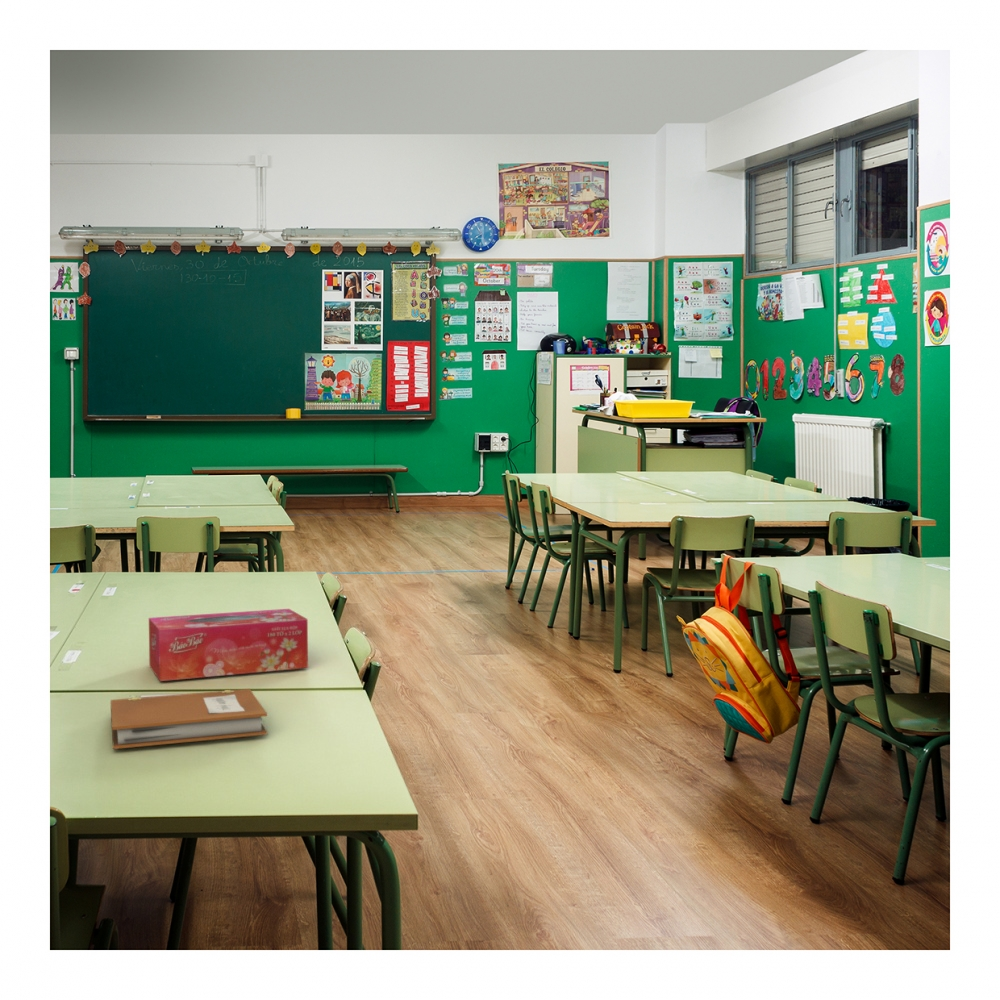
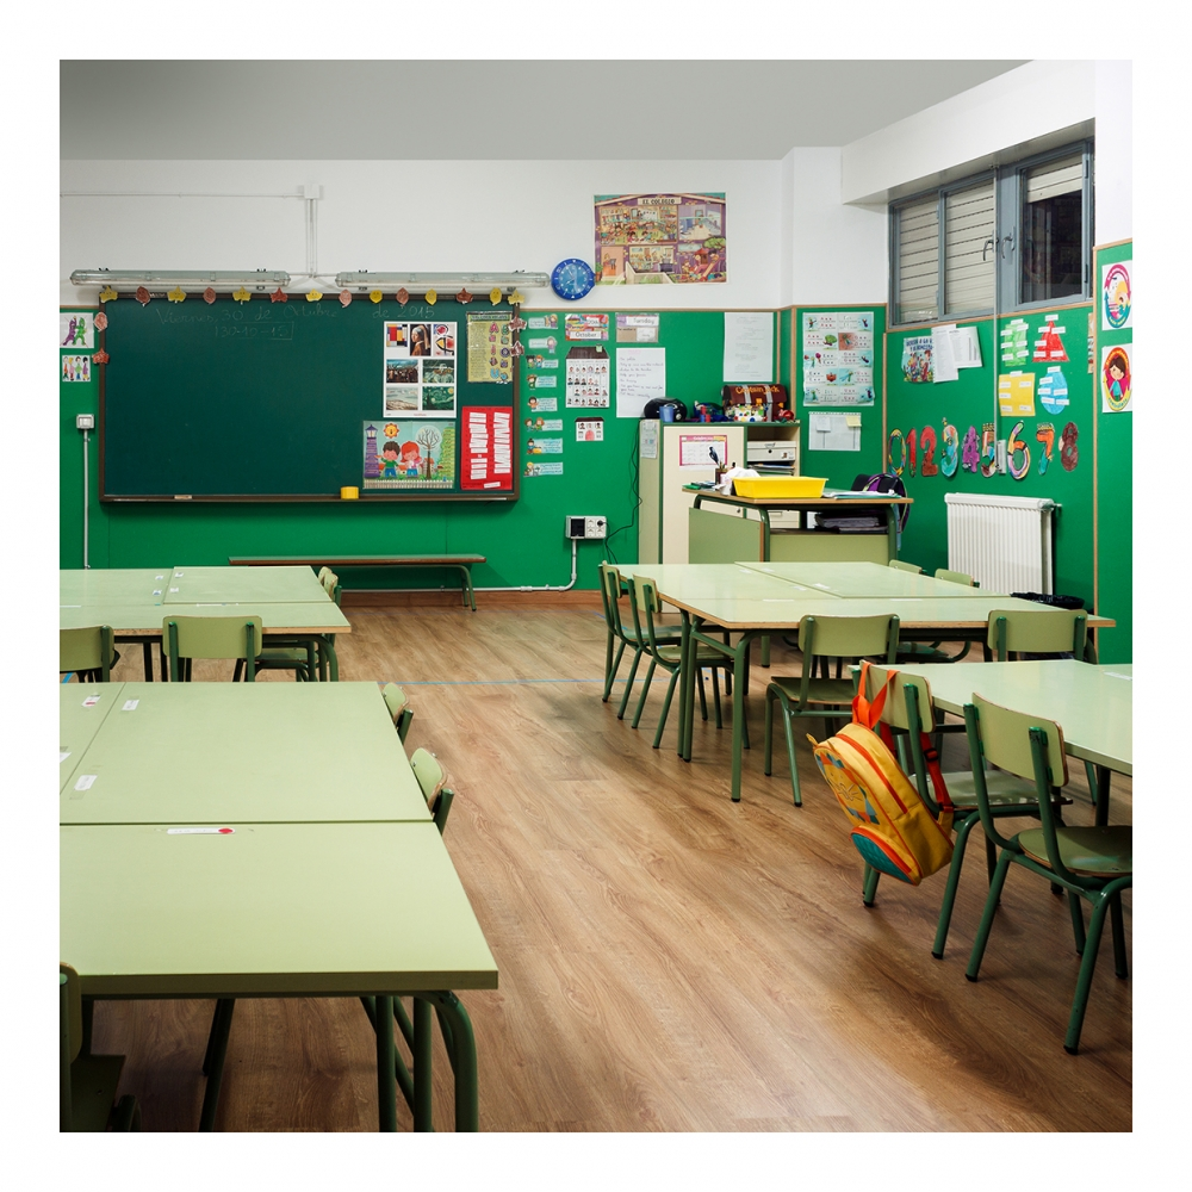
- notebook (190, 715)
- tissue box (228, 642)
